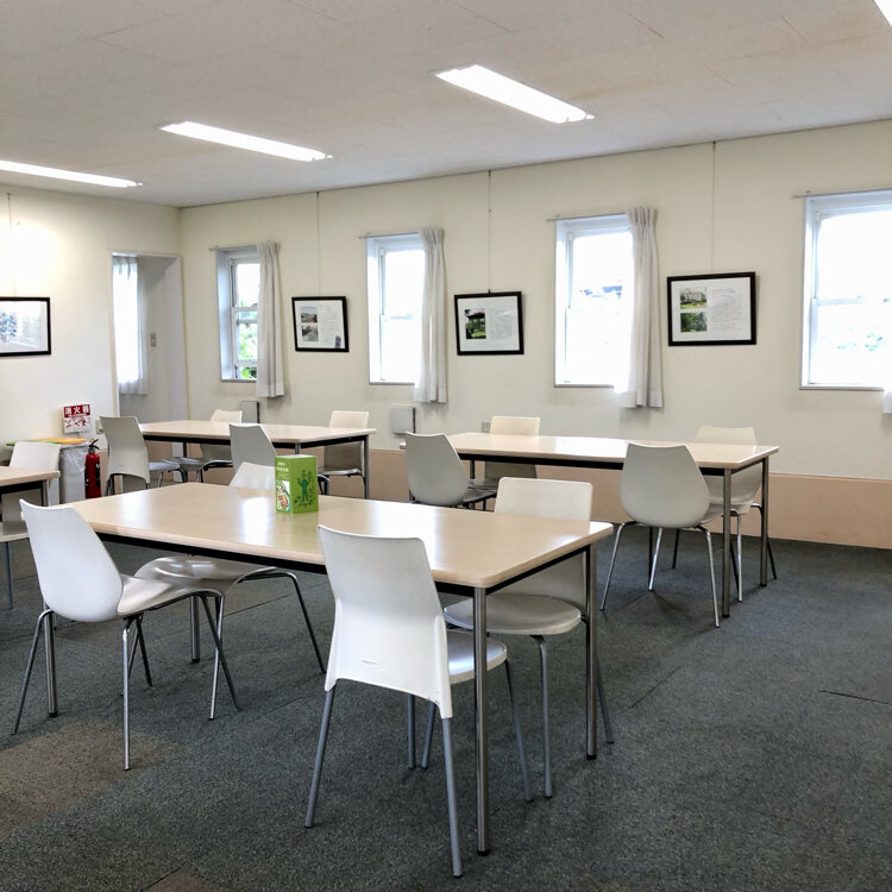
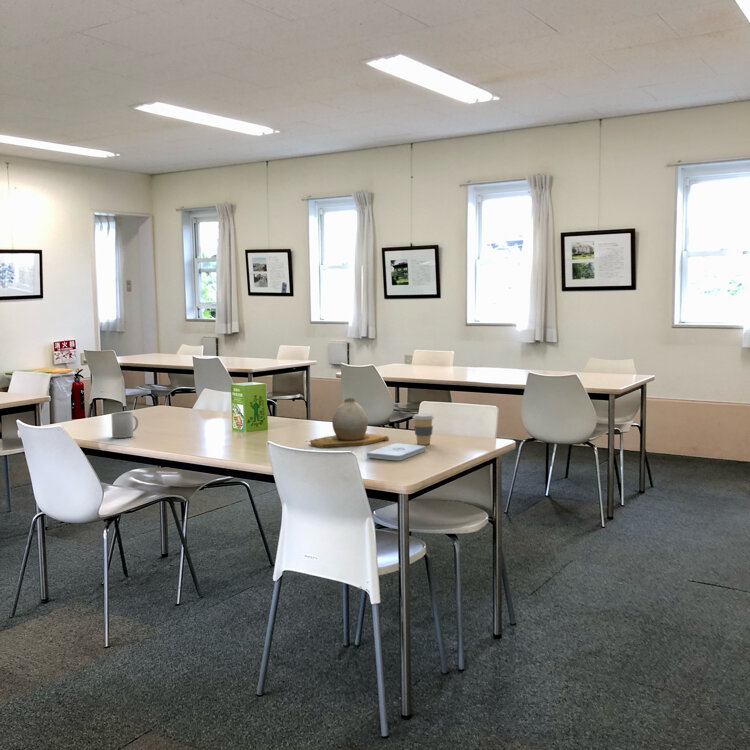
+ notepad (397, 451)
+ coffee cup (423, 429)
+ vase (346, 420)
+ mug (126, 424)
